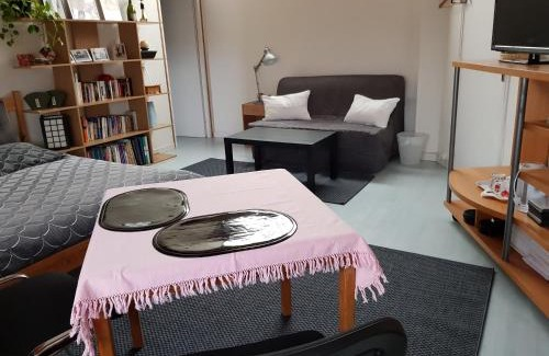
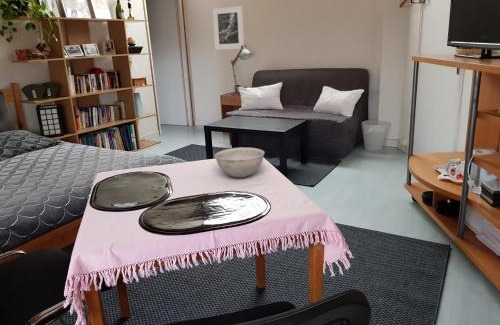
+ bowl (239, 164)
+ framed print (228, 28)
